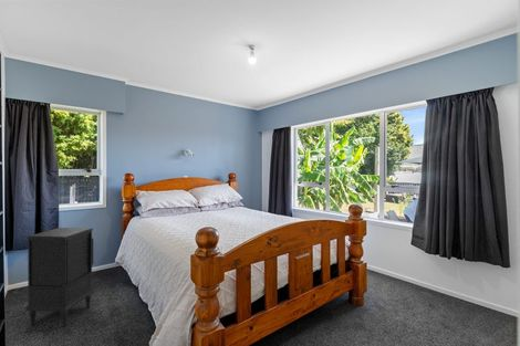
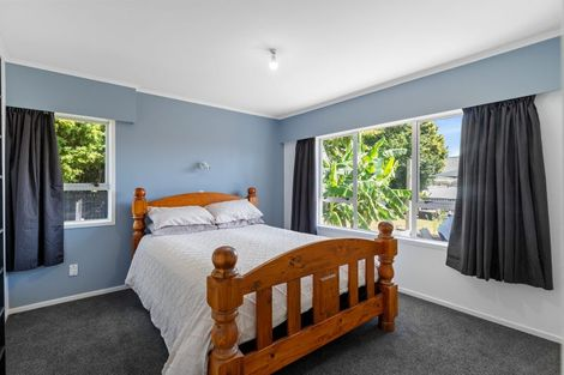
- nightstand (62, 273)
